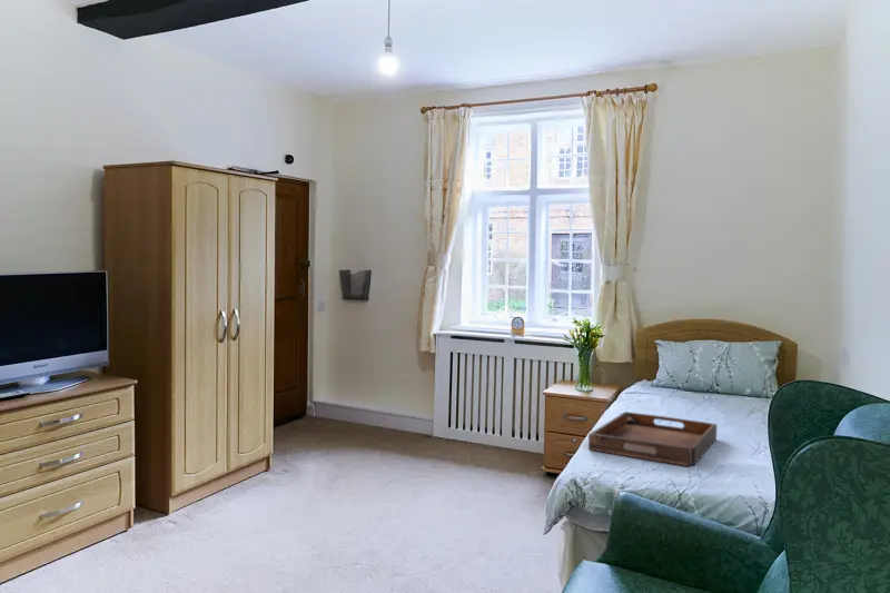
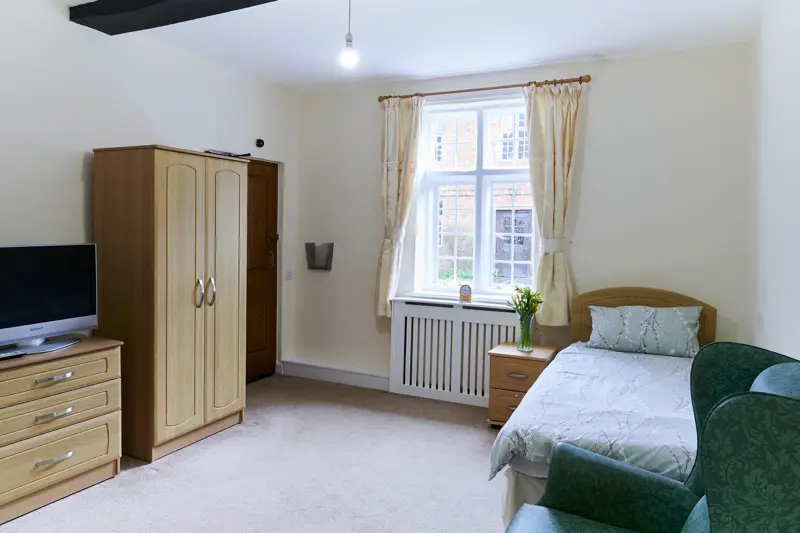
- serving tray (654, 435)
